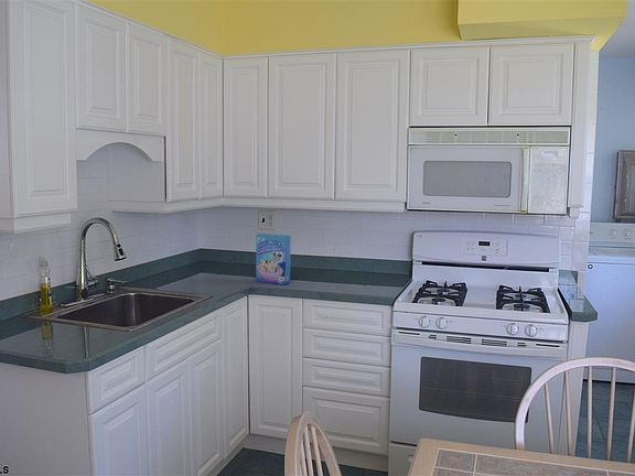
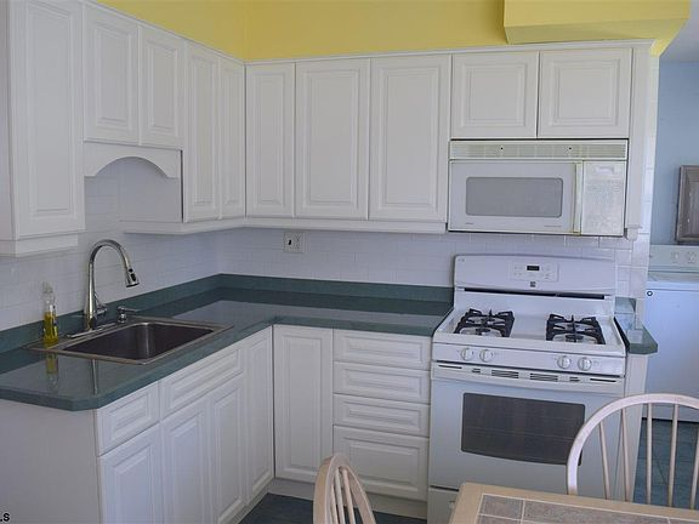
- cereal box (272, 258)
